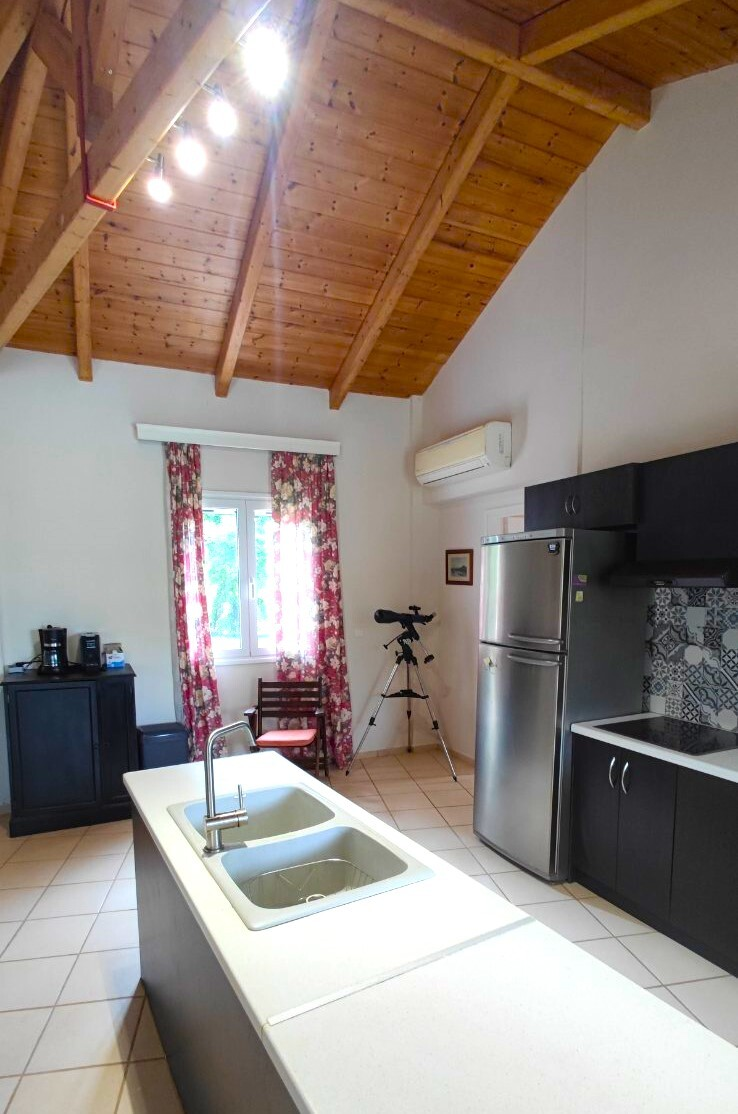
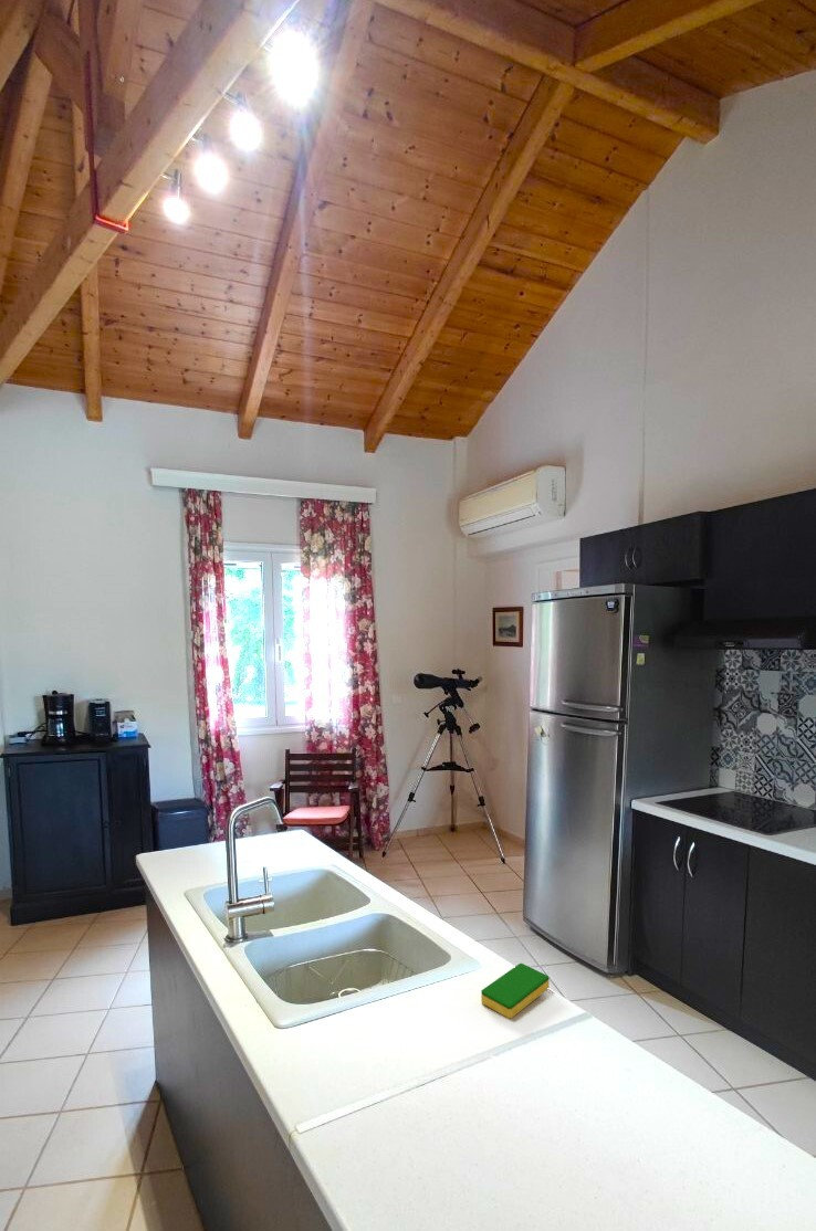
+ dish sponge (515, 989)
